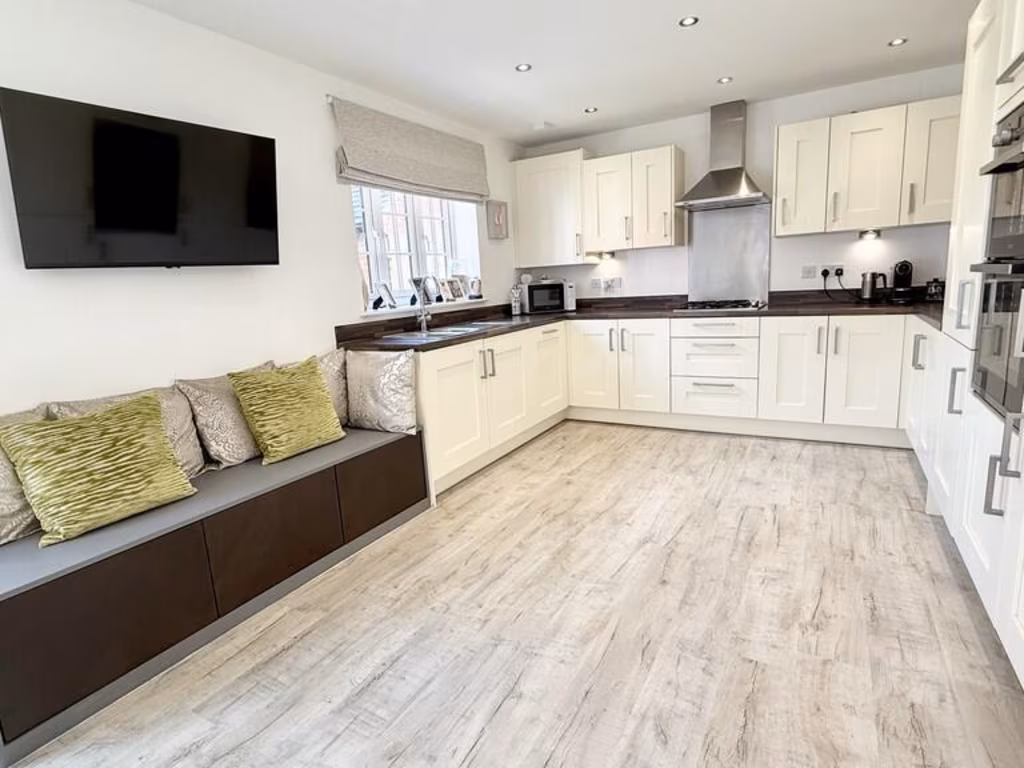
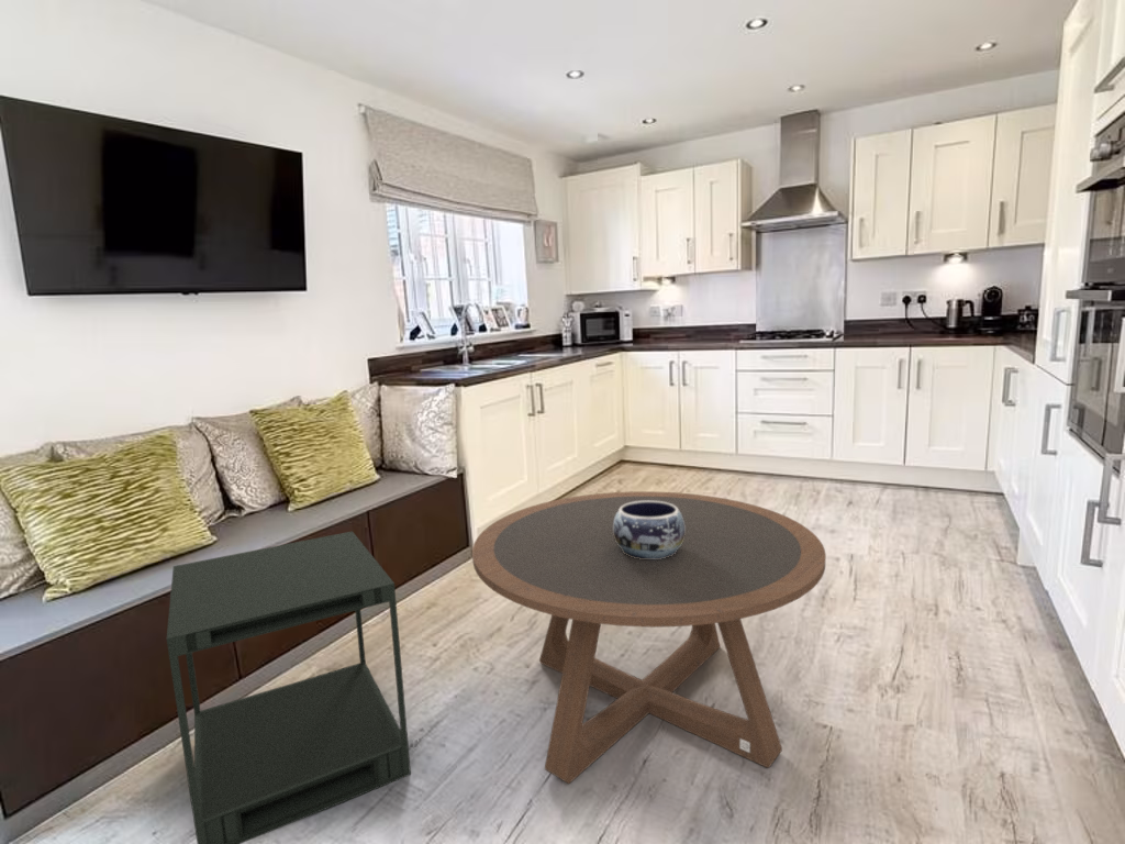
+ decorative bowl (648, 528)
+ coffee table (644, 621)
+ side table (293, 682)
